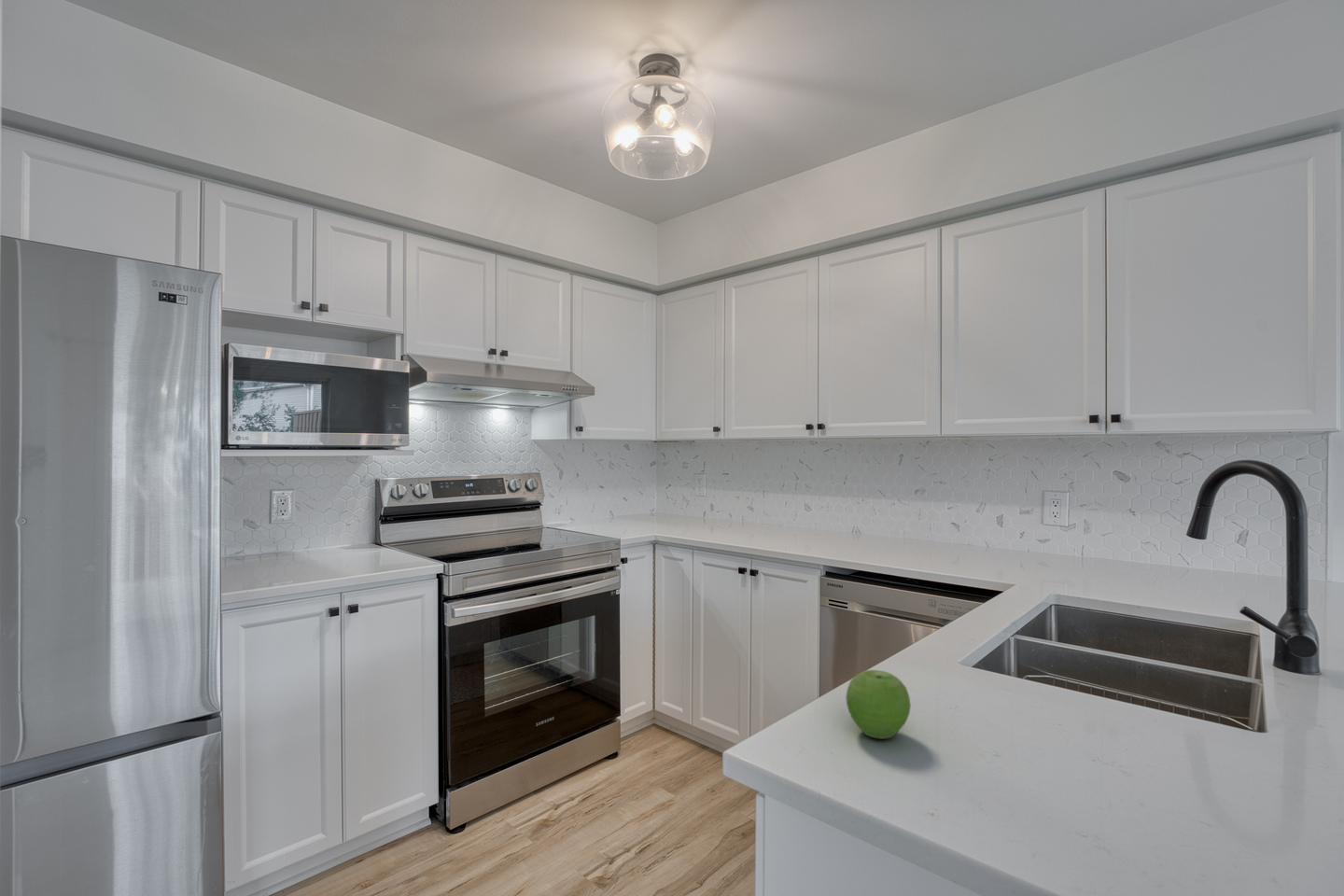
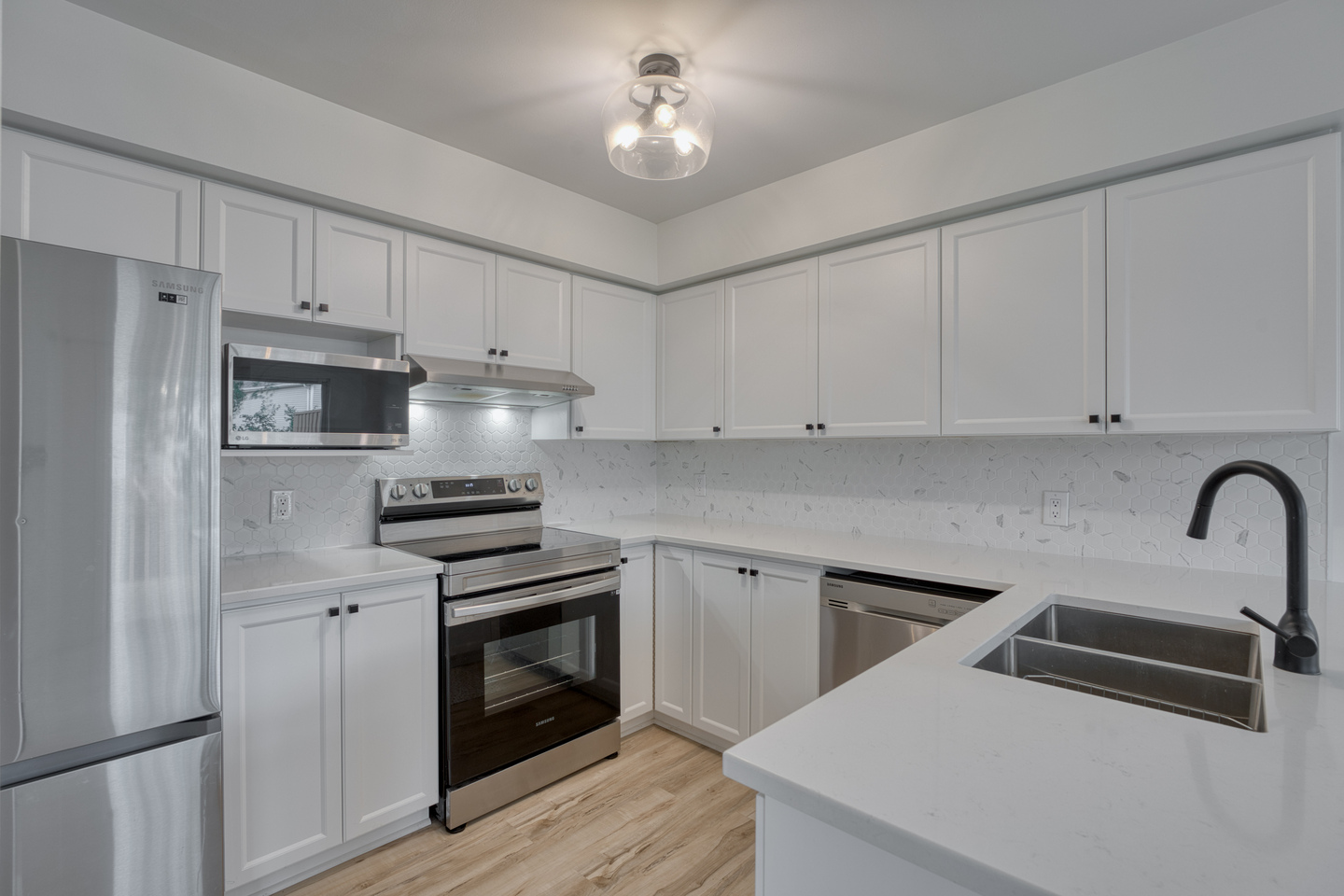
- fruit (877, 704)
